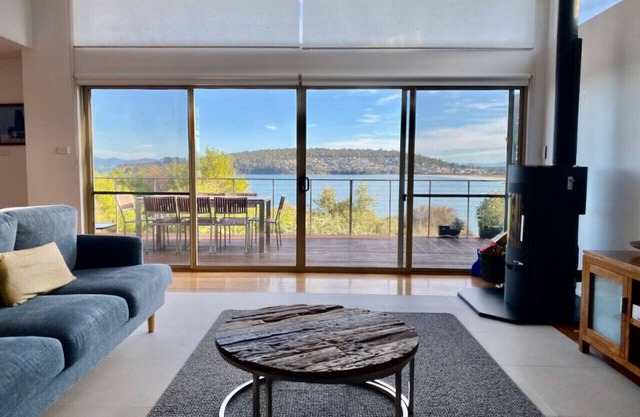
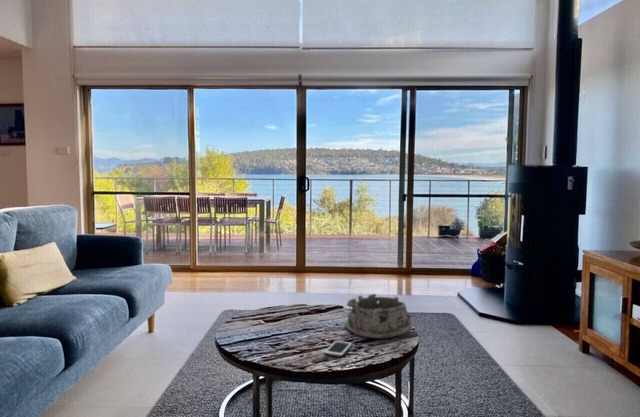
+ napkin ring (378, 312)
+ cell phone (338, 348)
